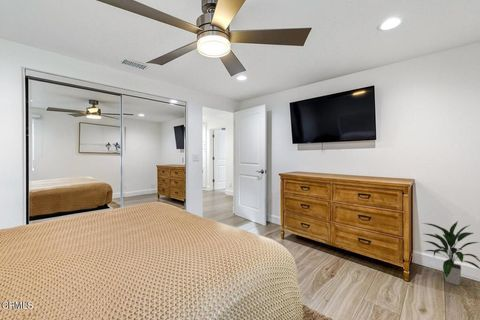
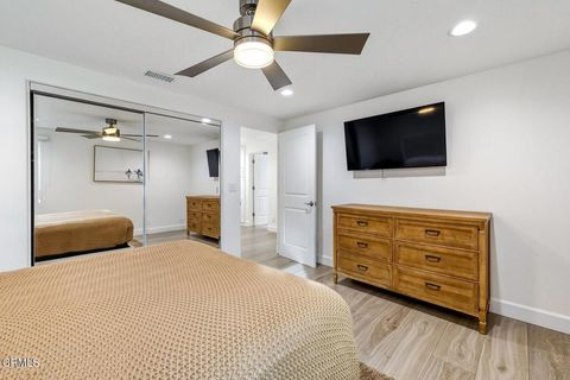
- indoor plant (449, 251)
